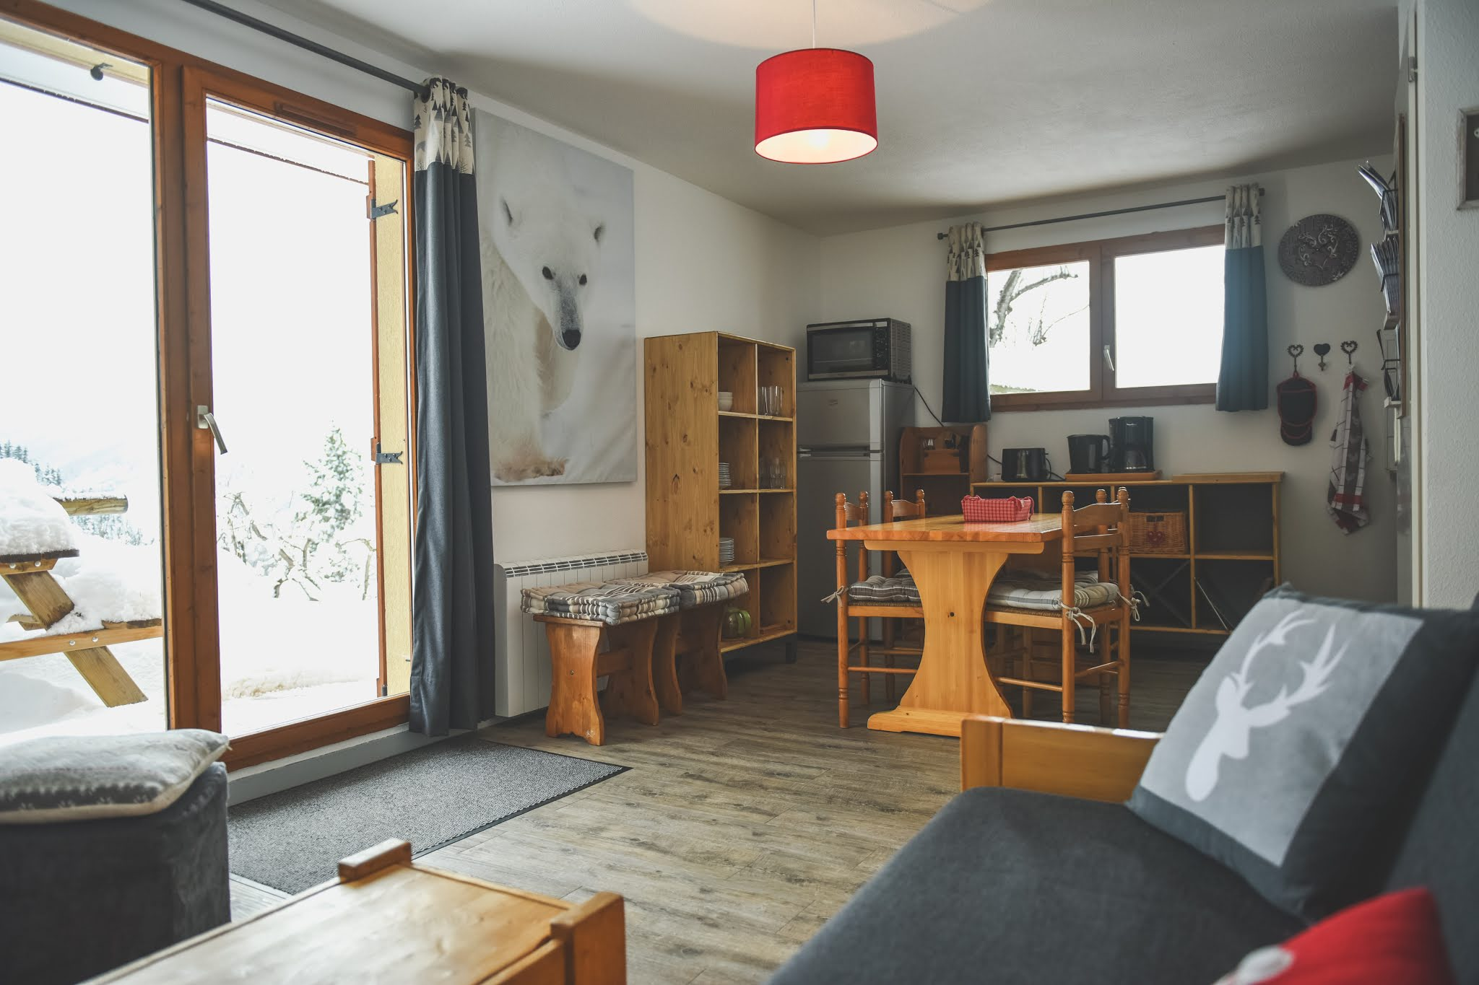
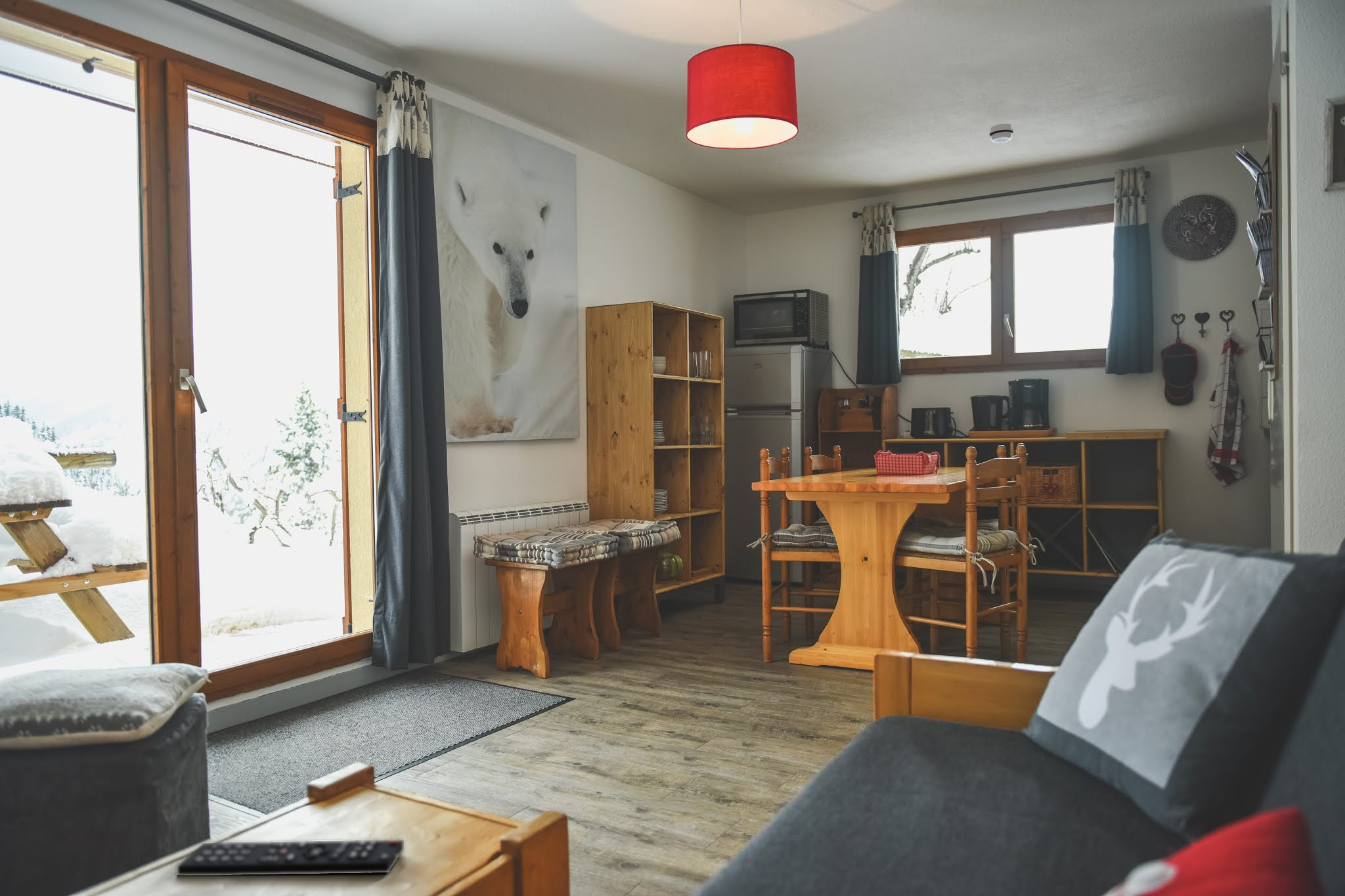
+ remote control (294, 856)
+ smoke detector (1001, 133)
